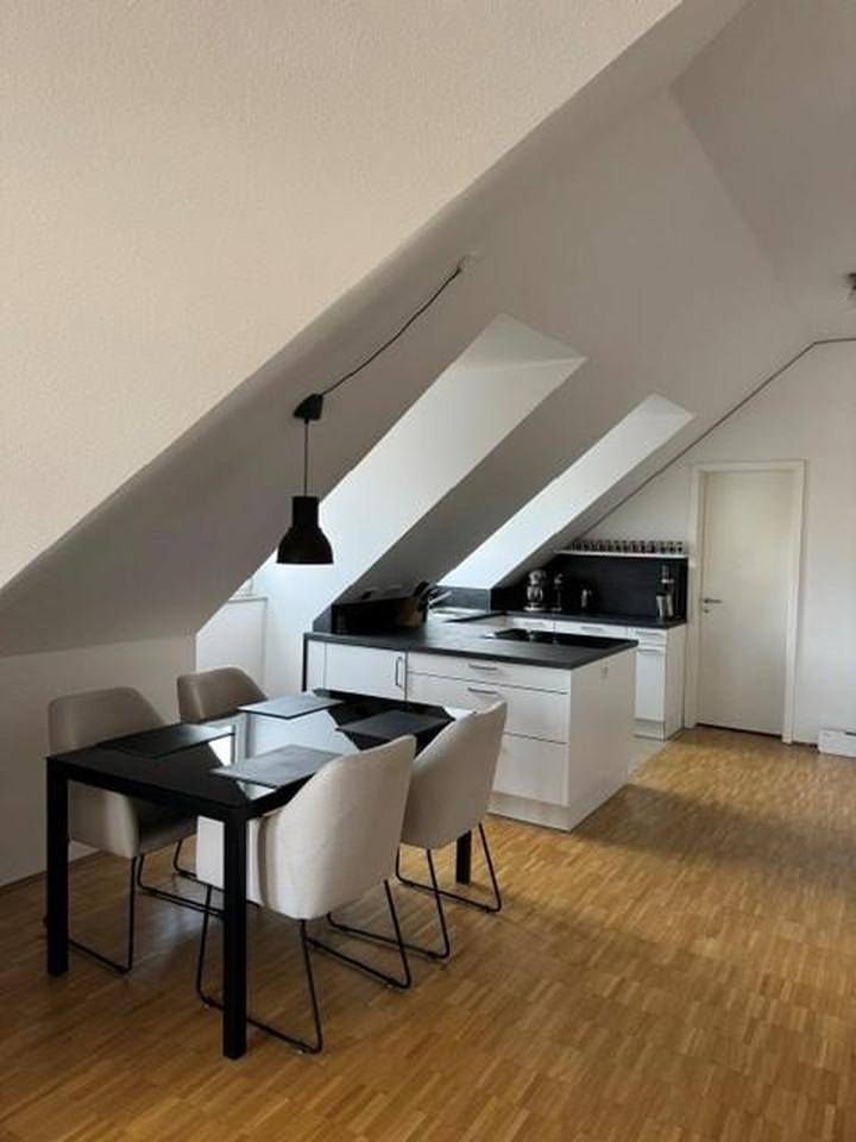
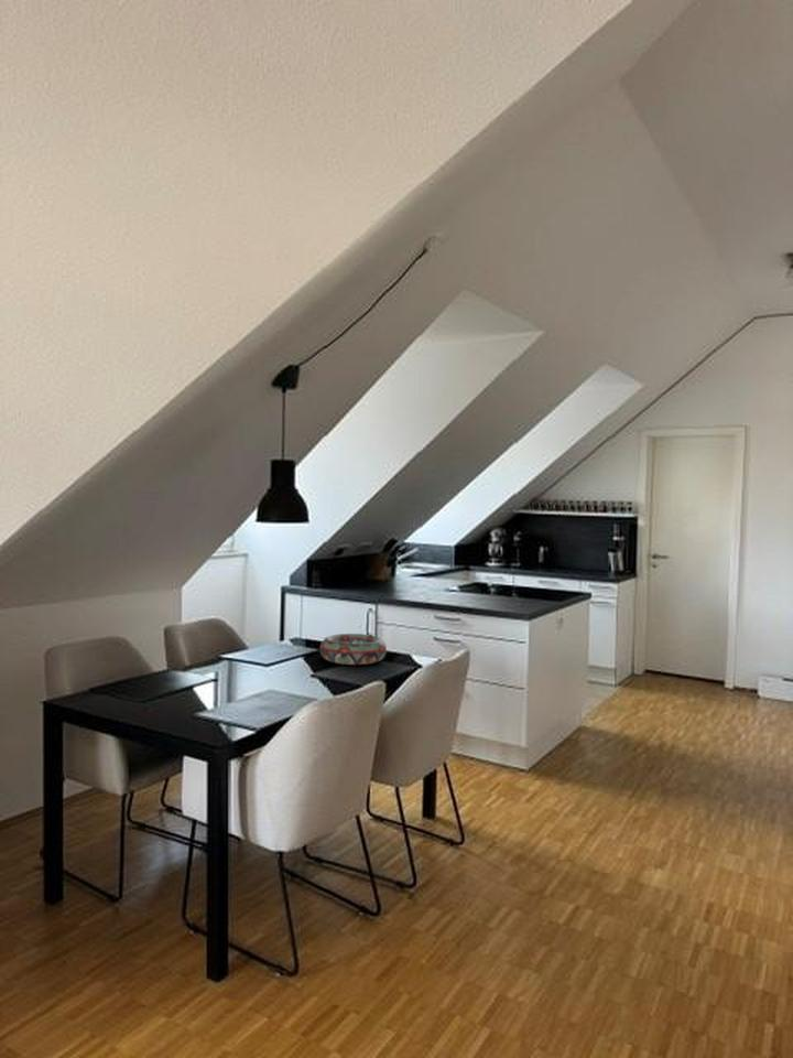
+ decorative bowl (352, 649)
